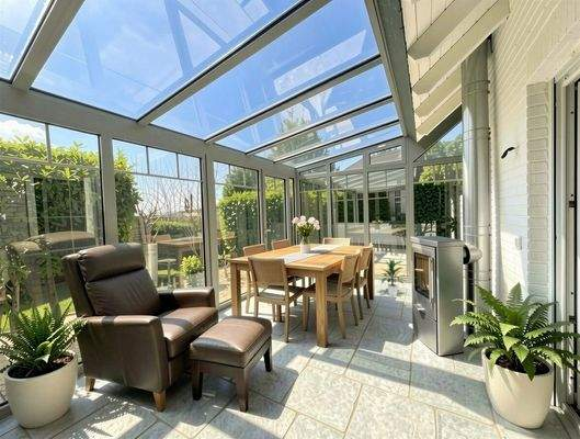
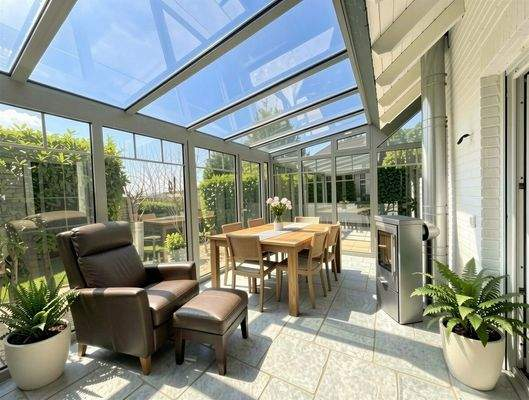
- indoor plant (393, 275)
